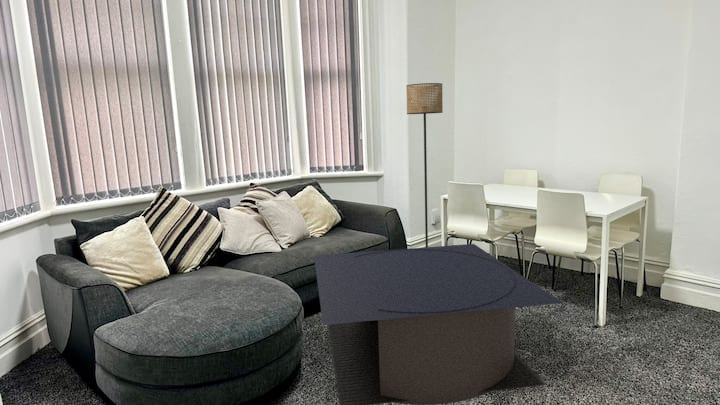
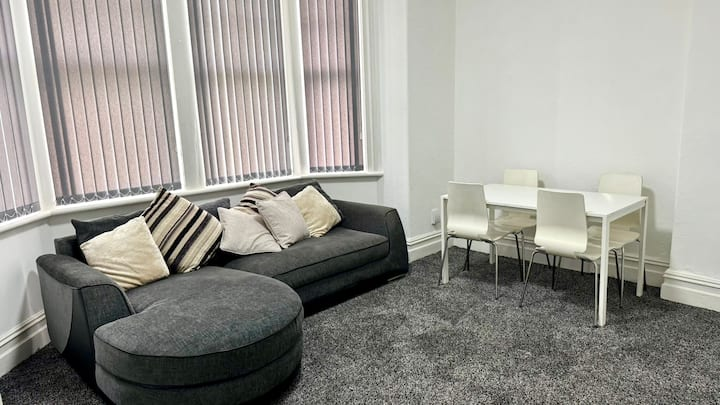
- floor lamp (425, 176)
- coffee table (416, 312)
